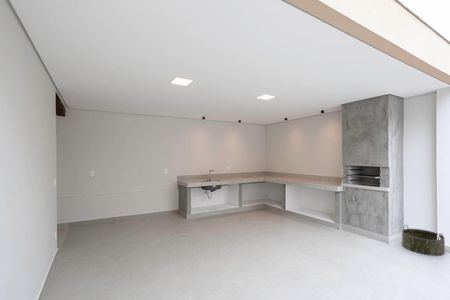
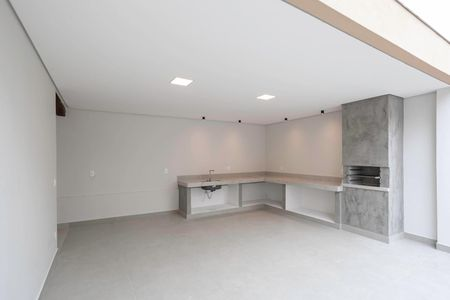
- basket (422, 238)
